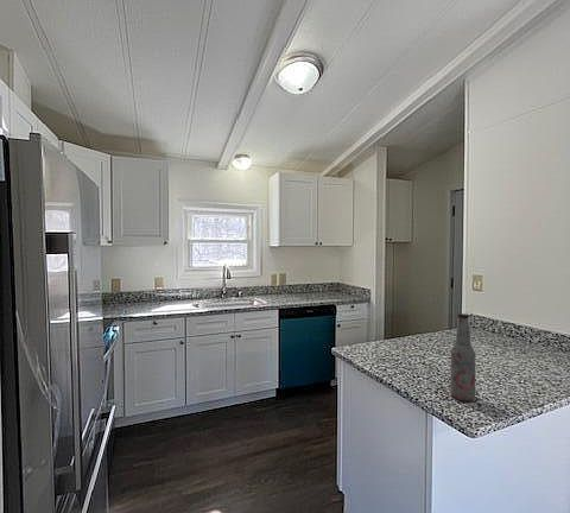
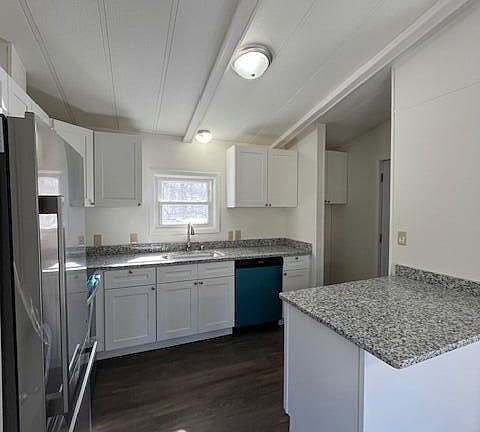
- bottle (462, 355)
